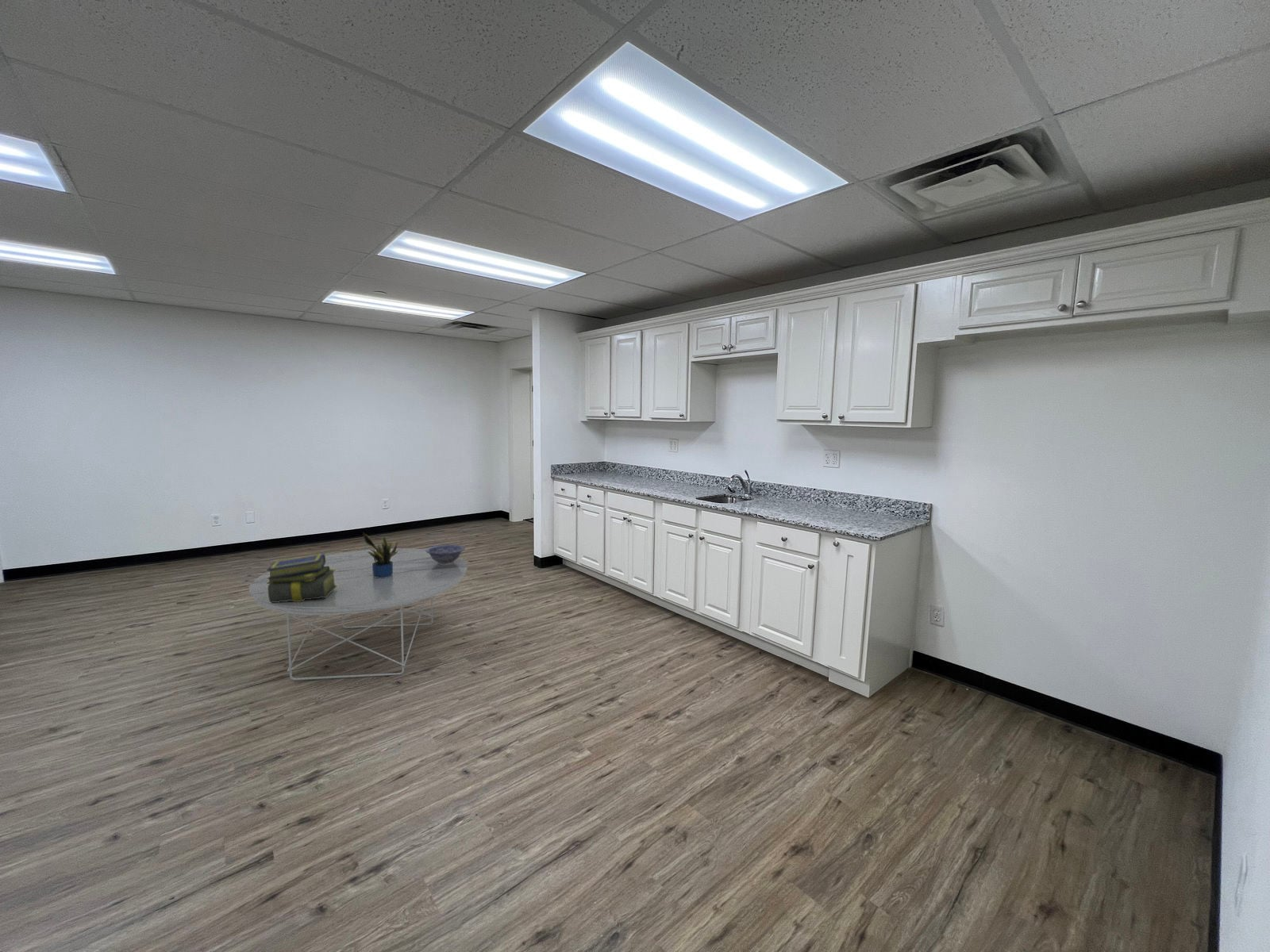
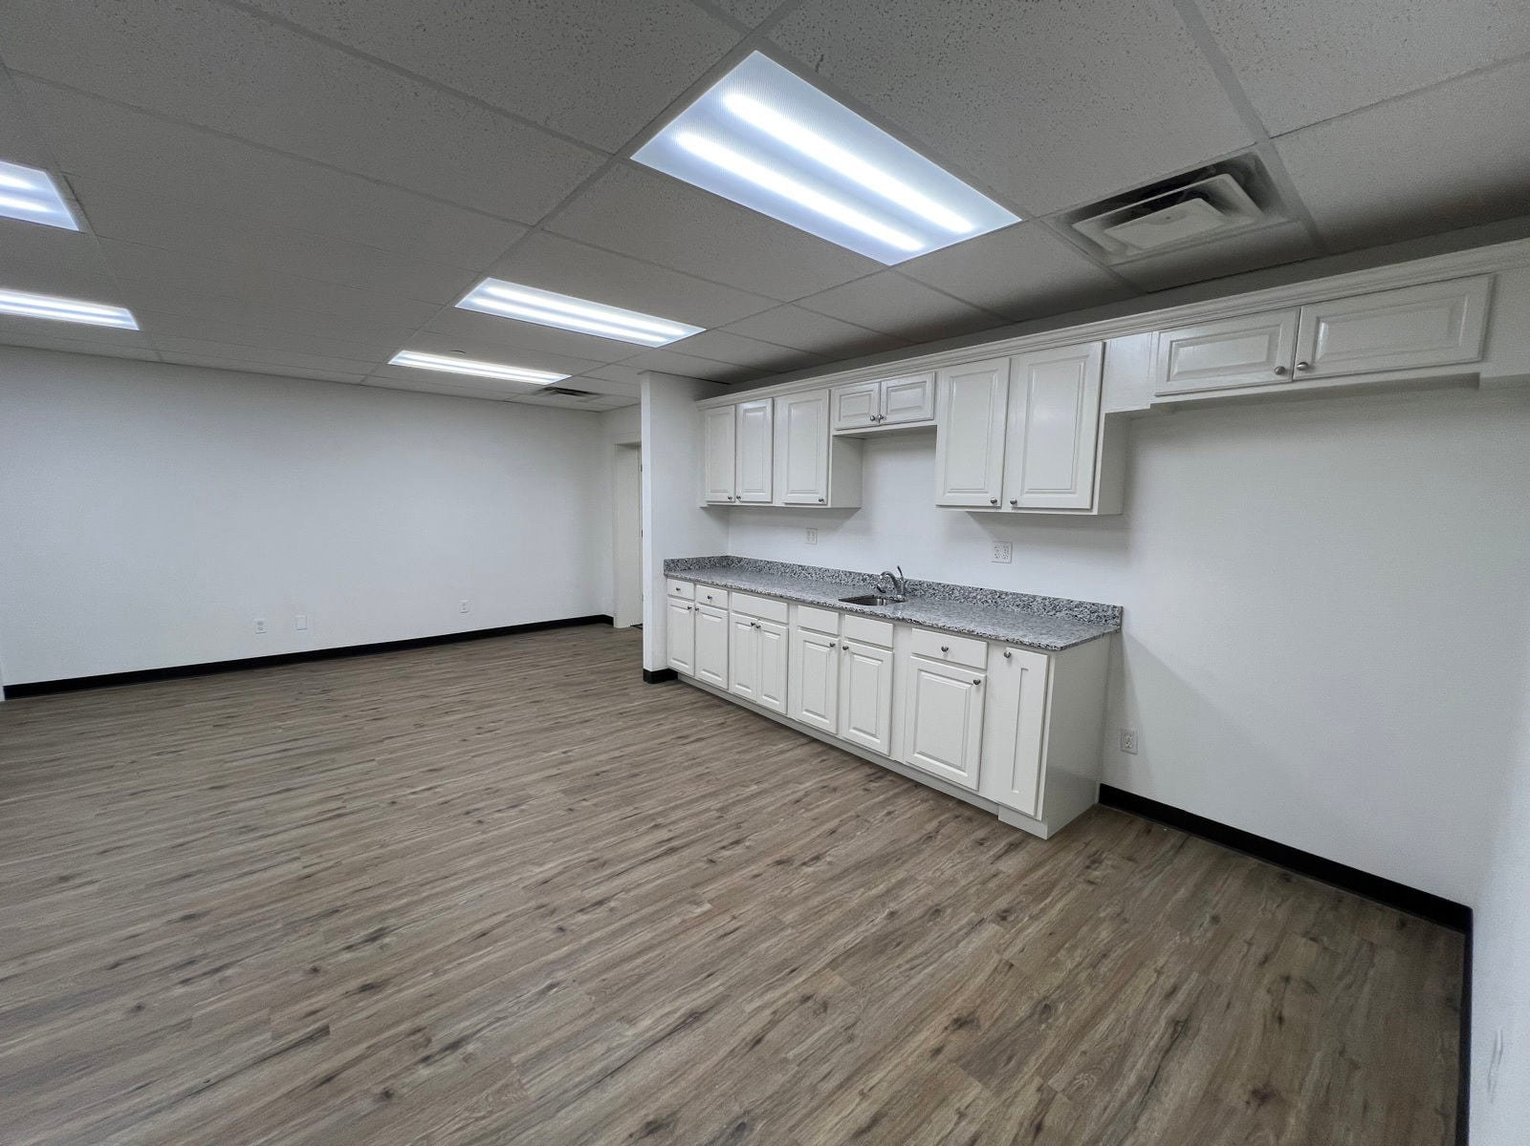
- potted plant (380, 553)
- decorative bowl (445, 555)
- coffee table (369, 610)
- stack of books (300, 577)
